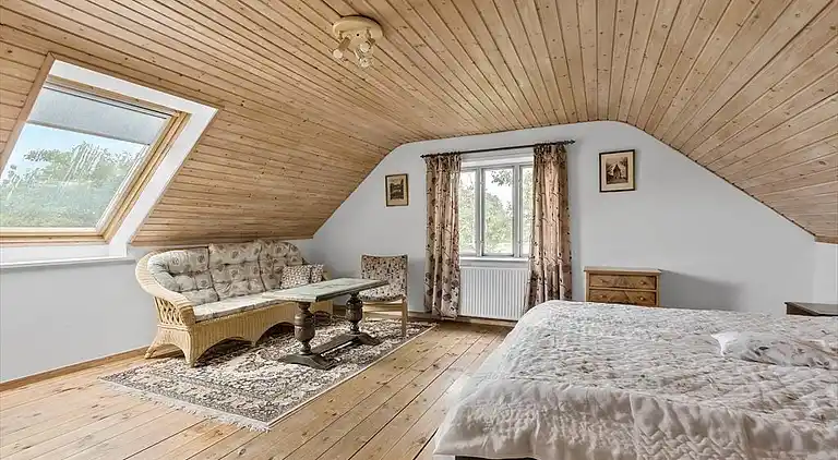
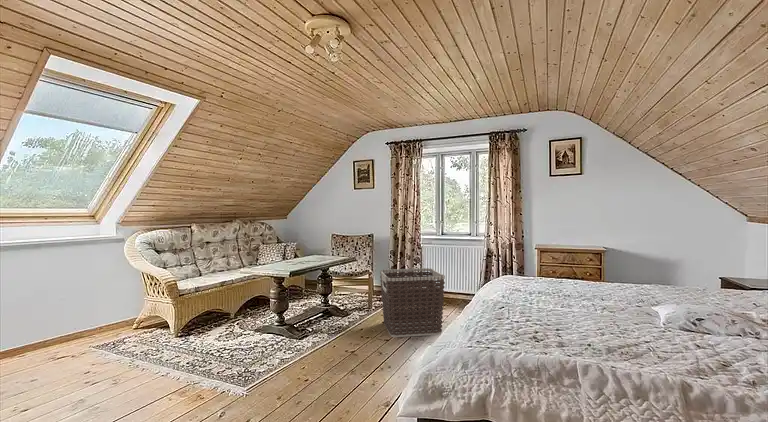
+ clothes hamper (411, 300)
